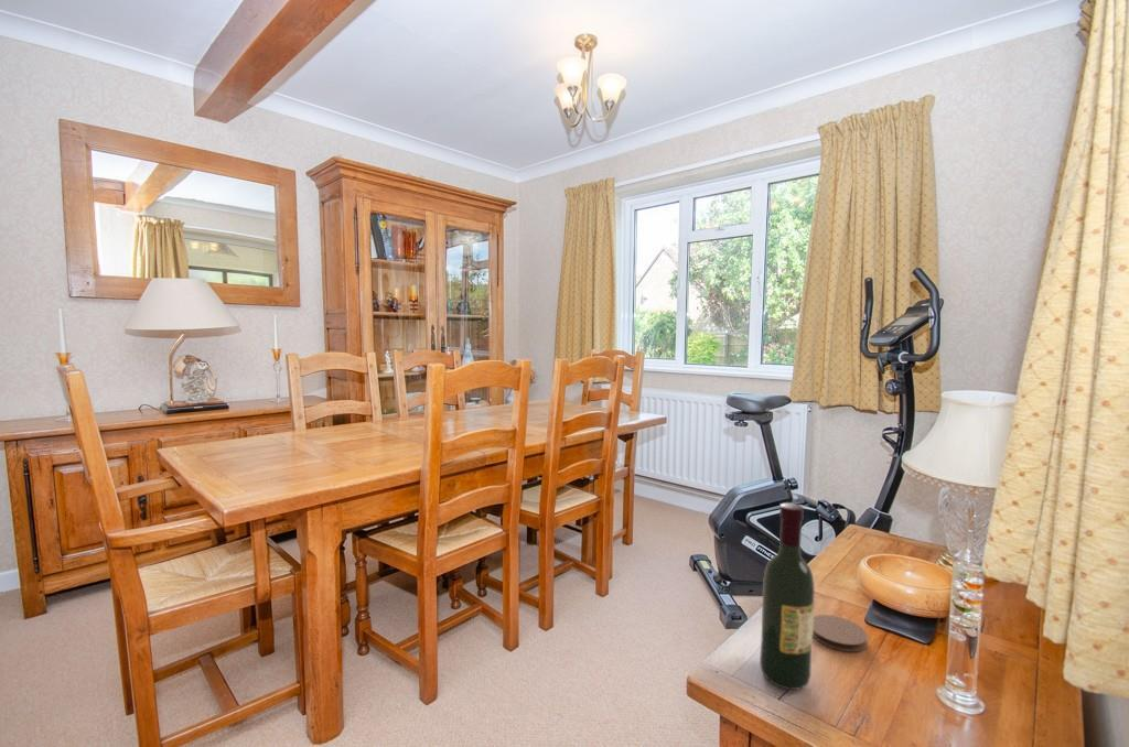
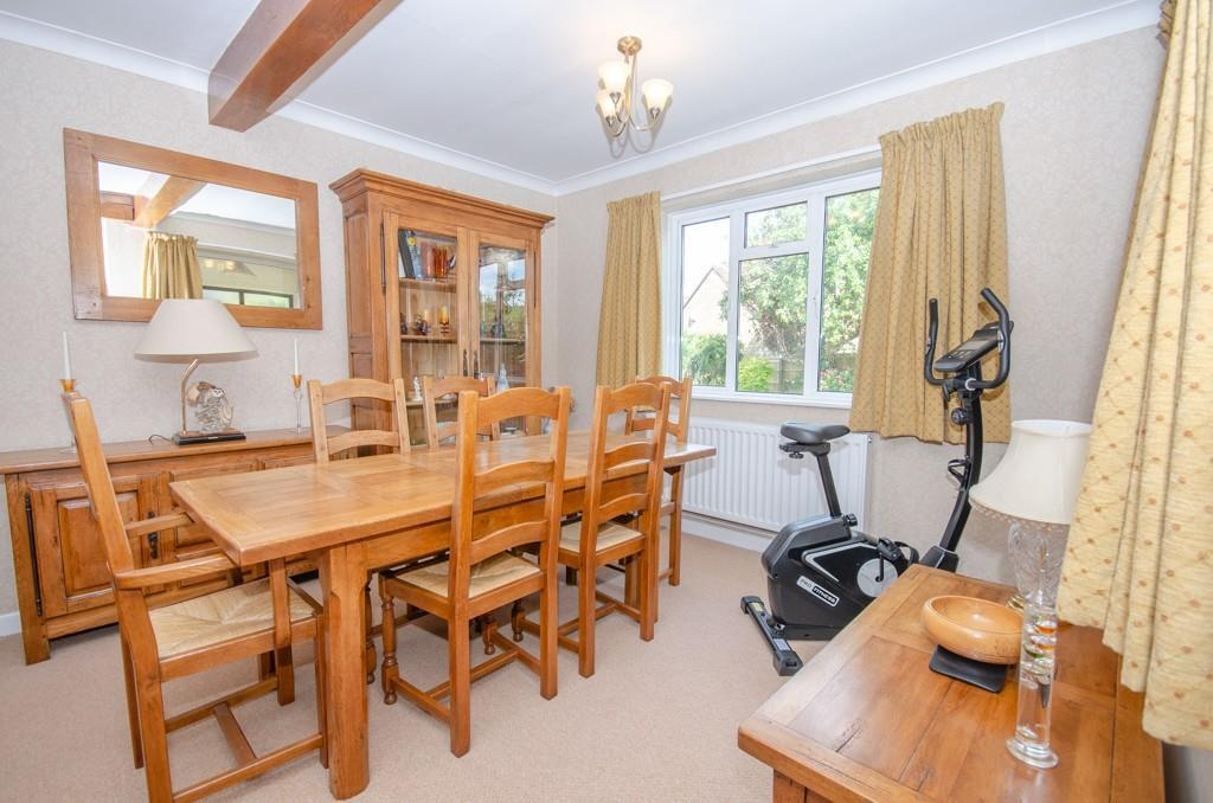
- wine bottle (787, 593)
- coaster (837, 631)
